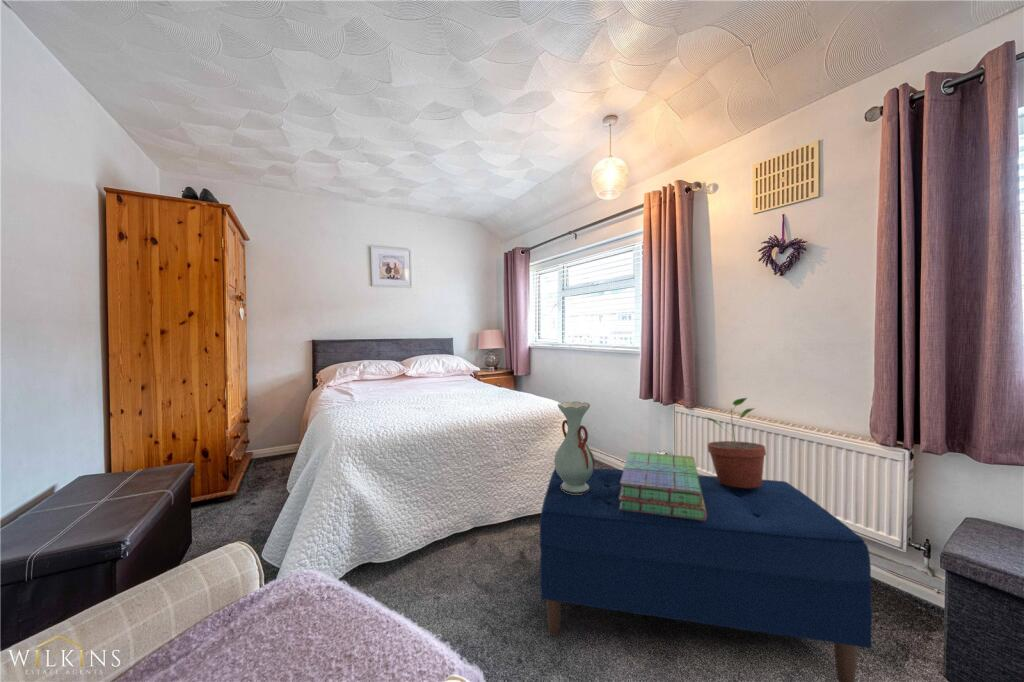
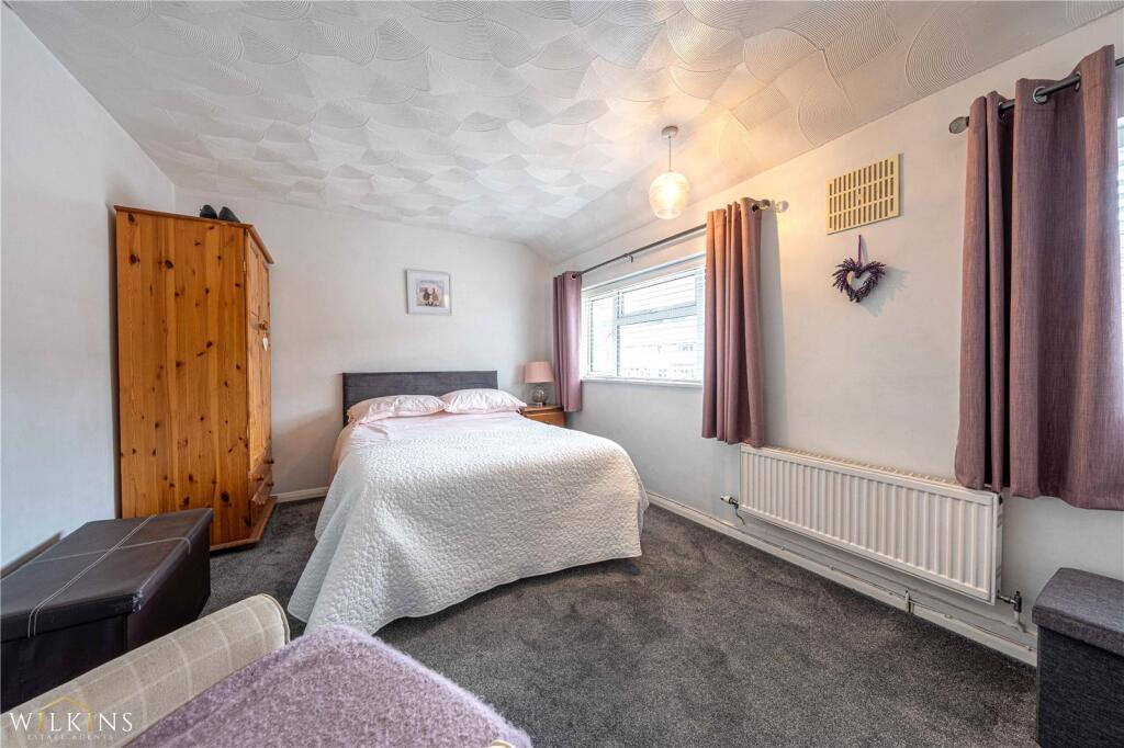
- stack of books (660, 483)
- potted plant (739, 442)
- bench (675, 554)
- decorative vase (574, 445)
